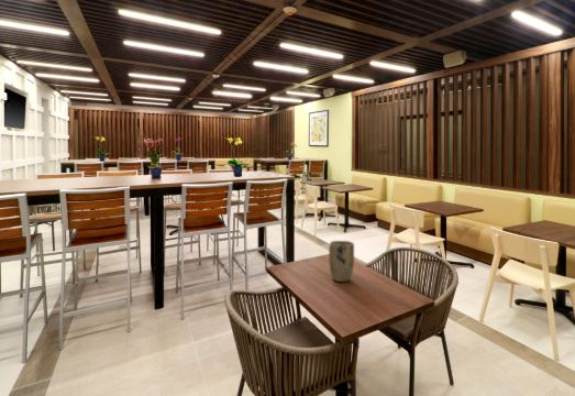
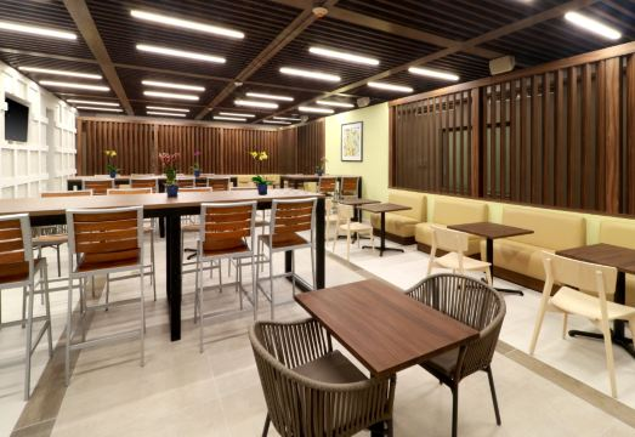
- plant pot (341, 261)
